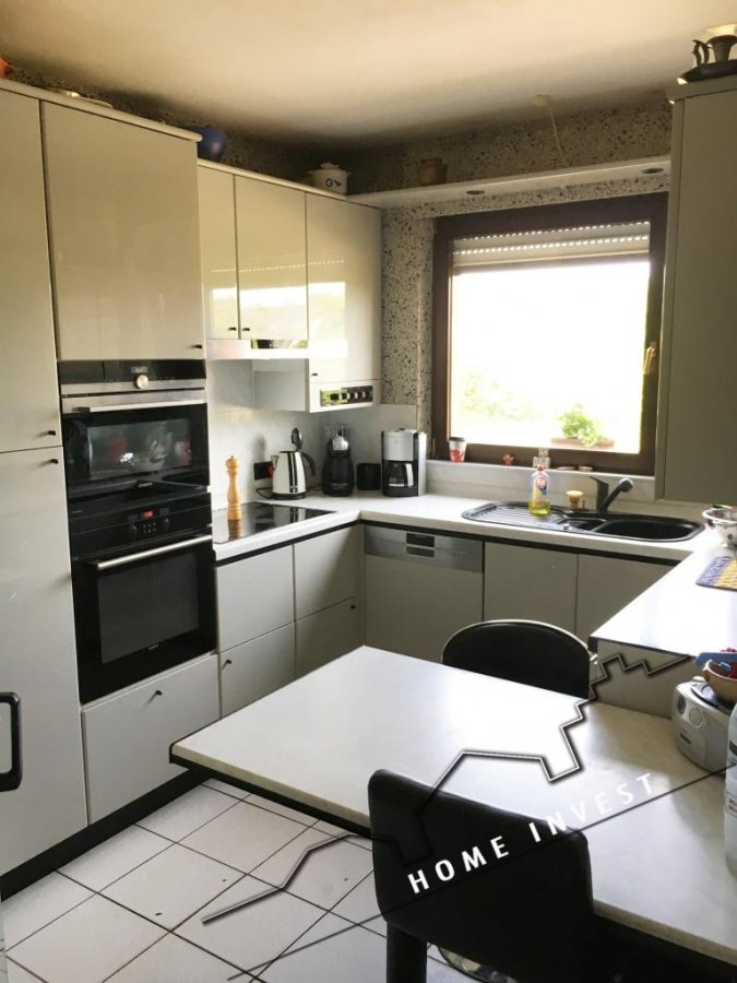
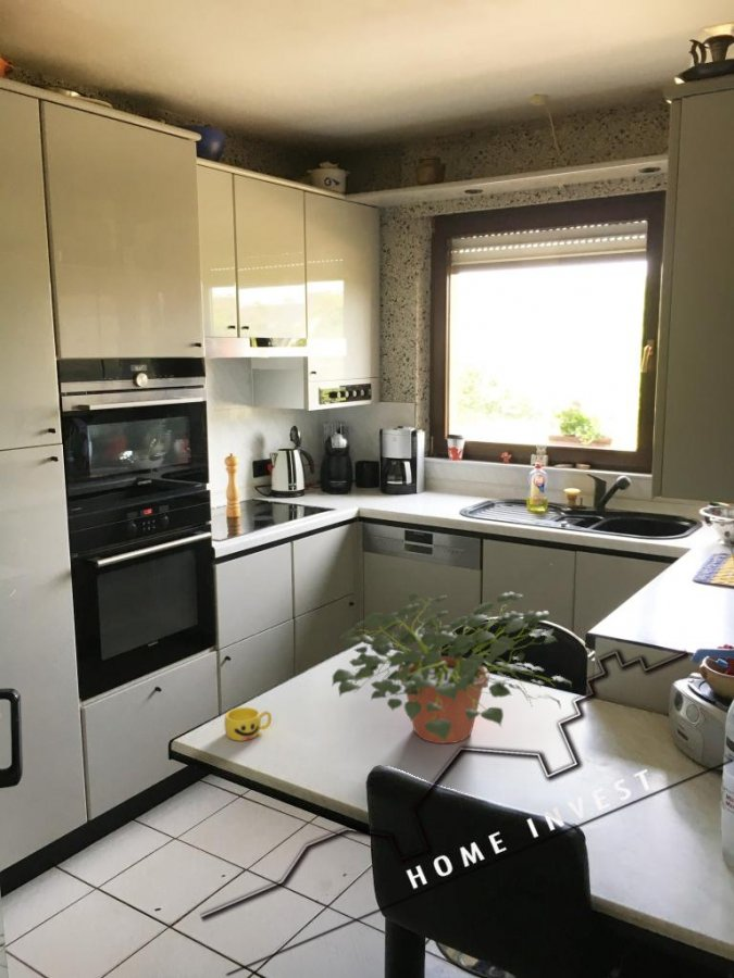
+ potted plant (449, 677)
+ cup (248, 723)
